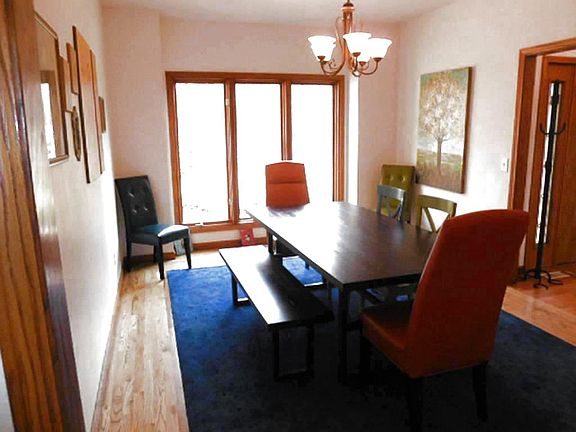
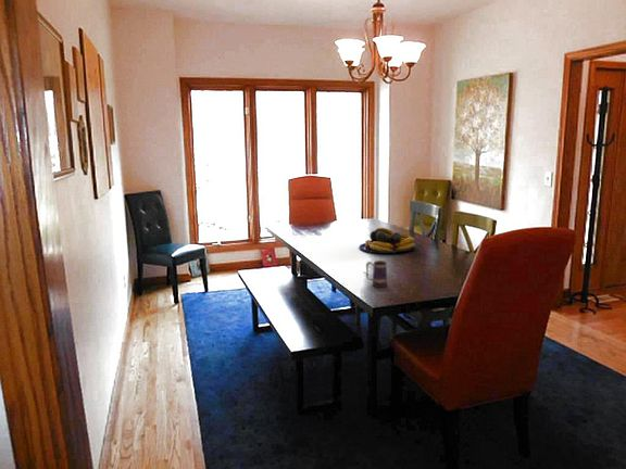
+ mug (376, 274)
+ fruit bowl (386, 238)
